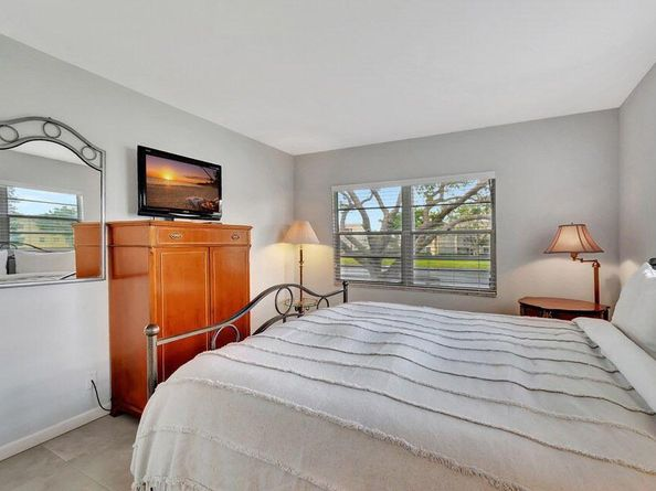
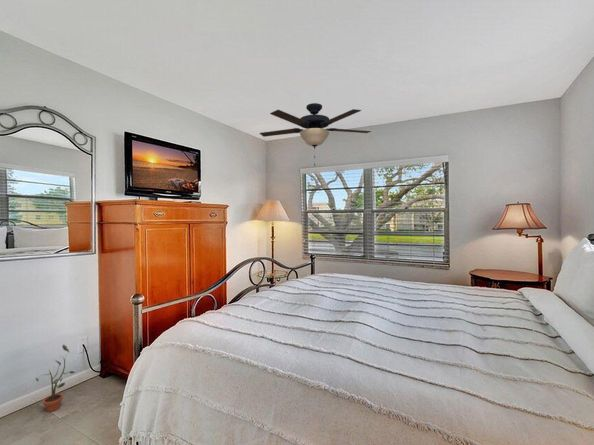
+ ceiling fan (314, 137)
+ potted plant (55, 380)
